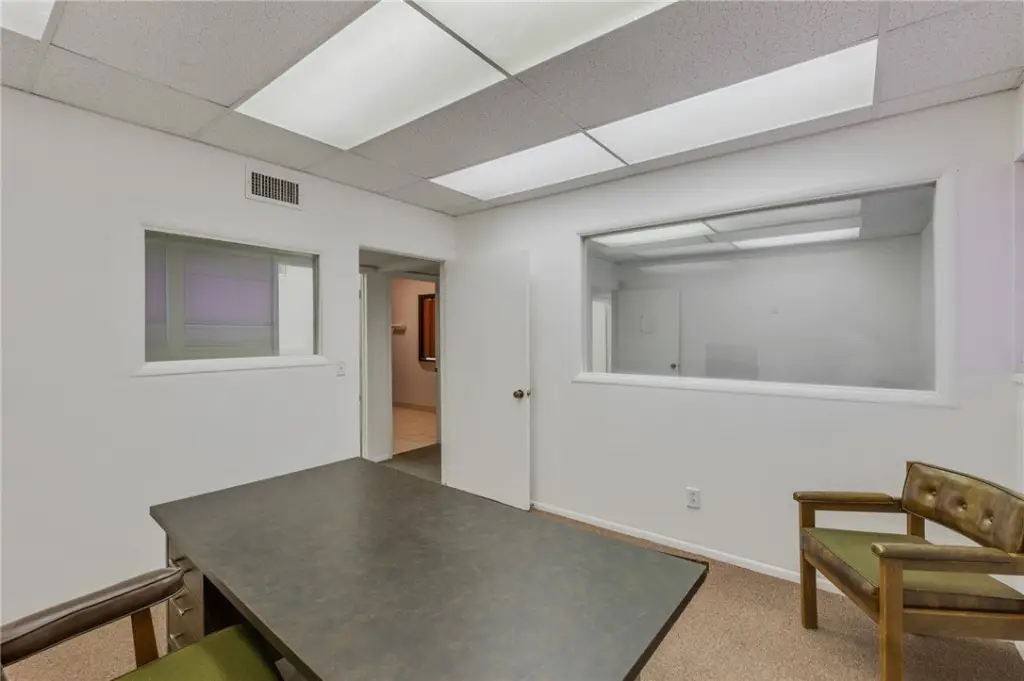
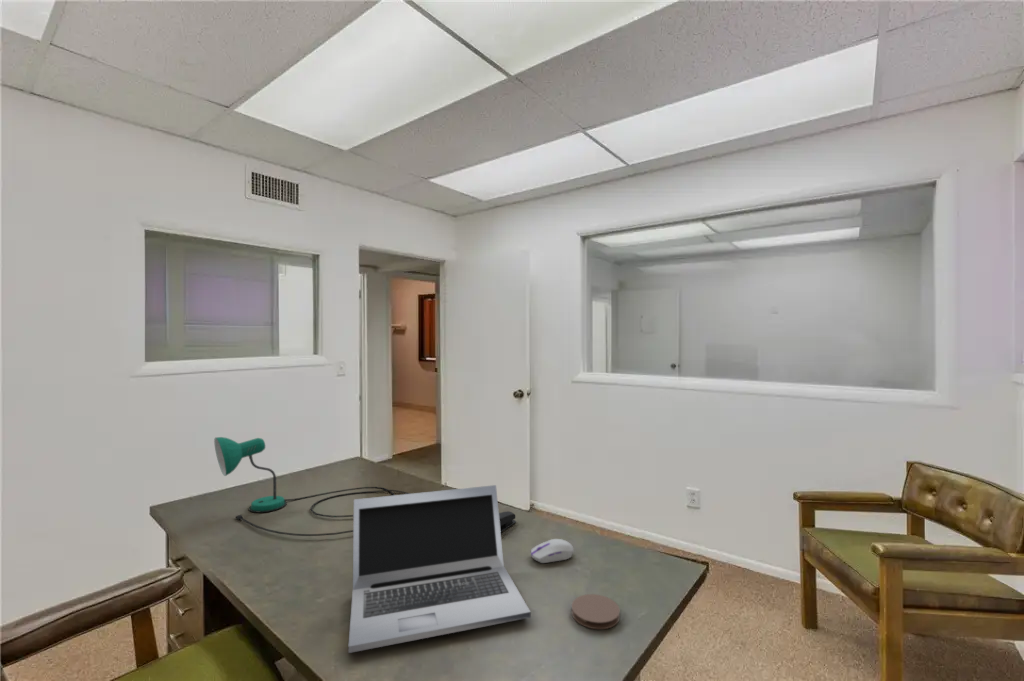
+ coaster (595, 610)
+ desk lamp (333, 491)
+ computer mouse (552, 549)
+ stapler (501, 520)
+ laptop (435, 554)
